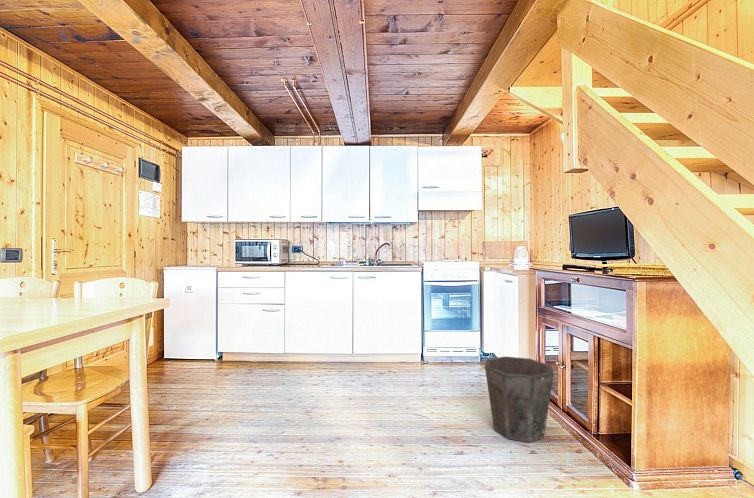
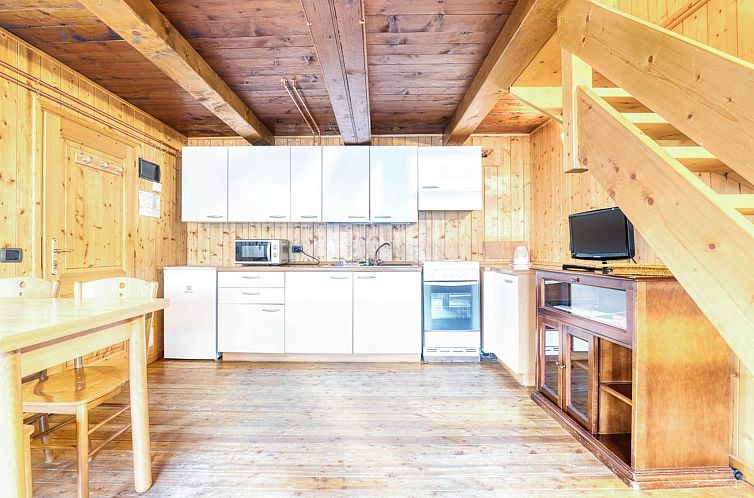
- waste bin (518, 397)
